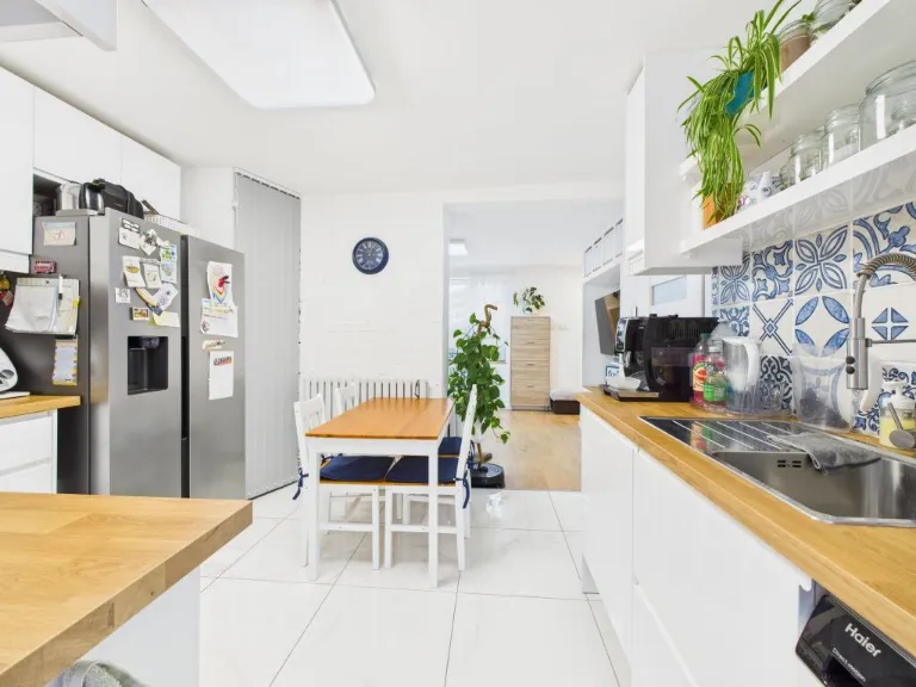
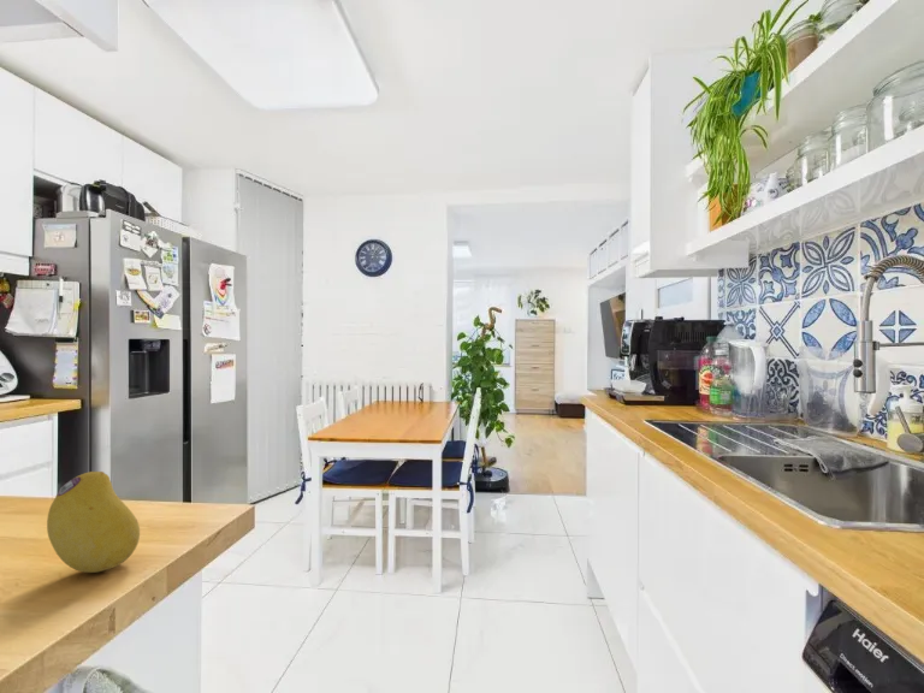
+ fruit (95, 520)
